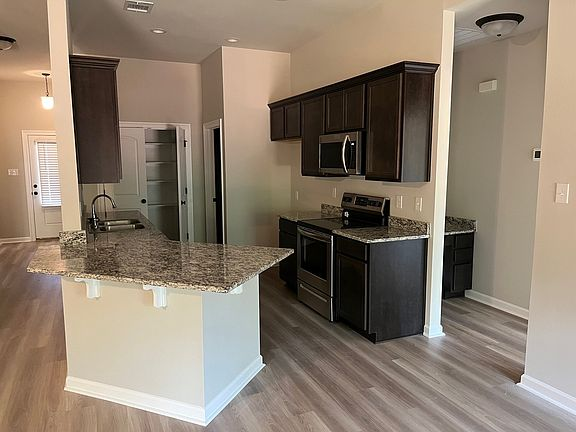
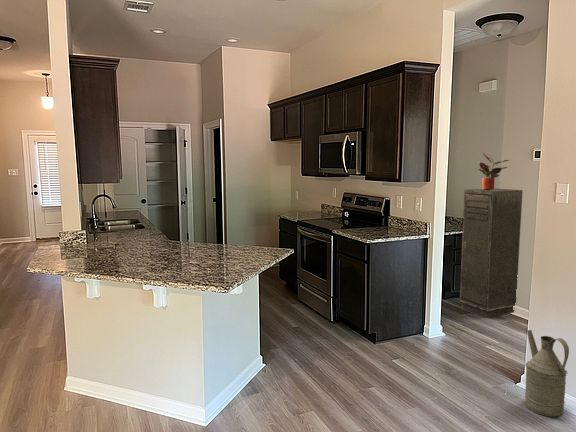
+ potted plant (492, 171)
+ watering can (543, 370)
+ storage cabinet (489, 251)
